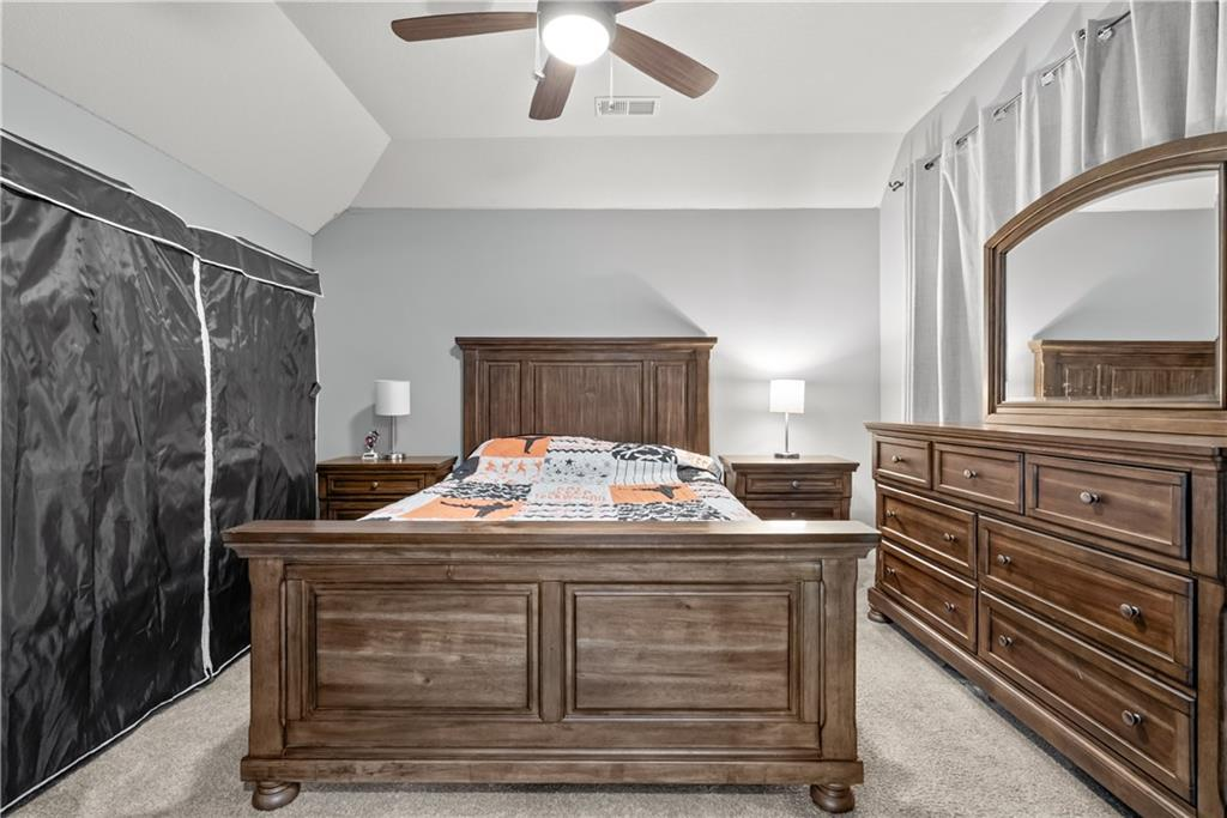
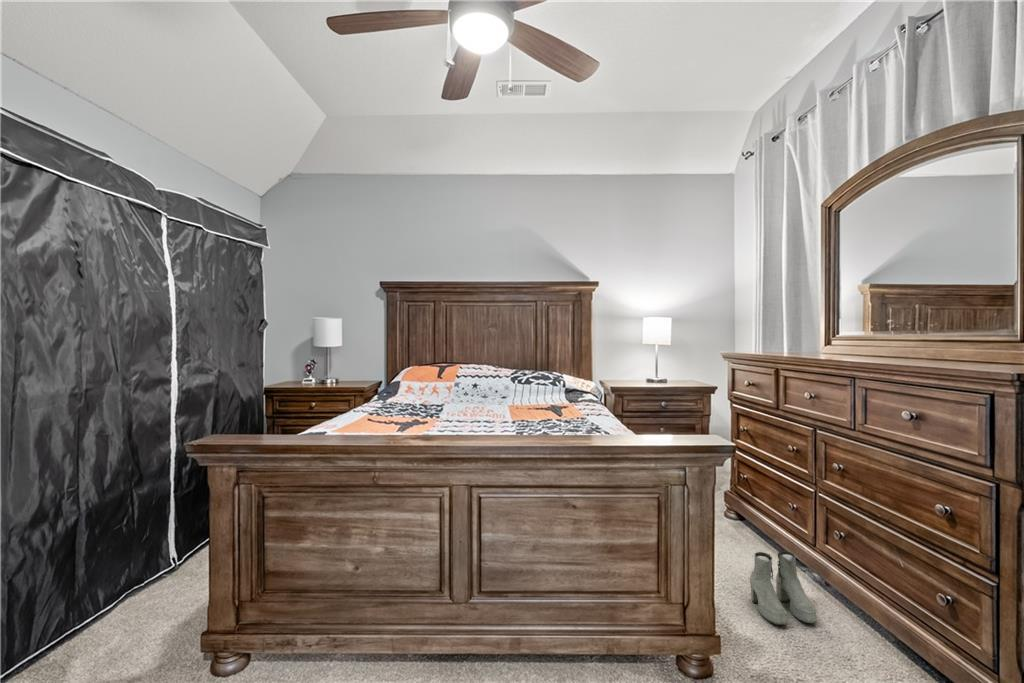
+ boots (781, 584)
